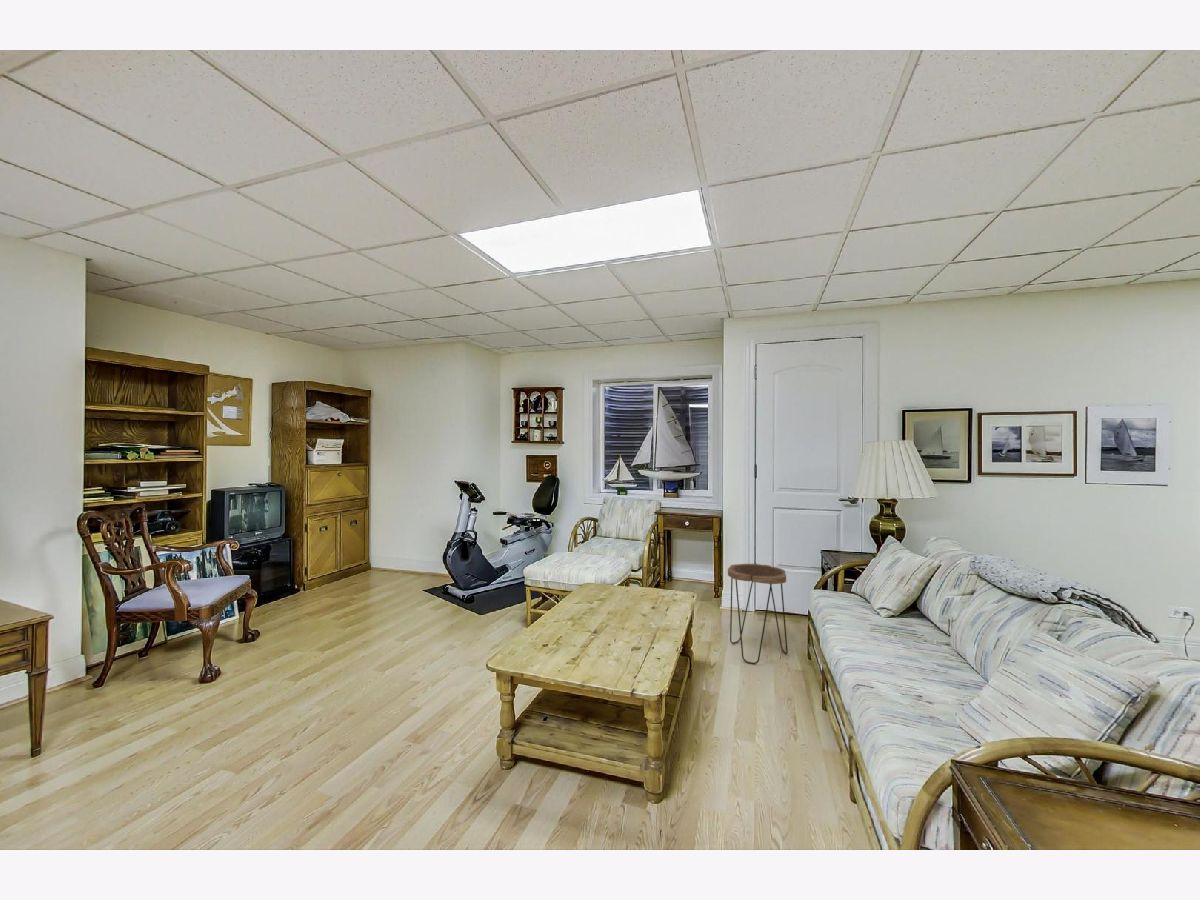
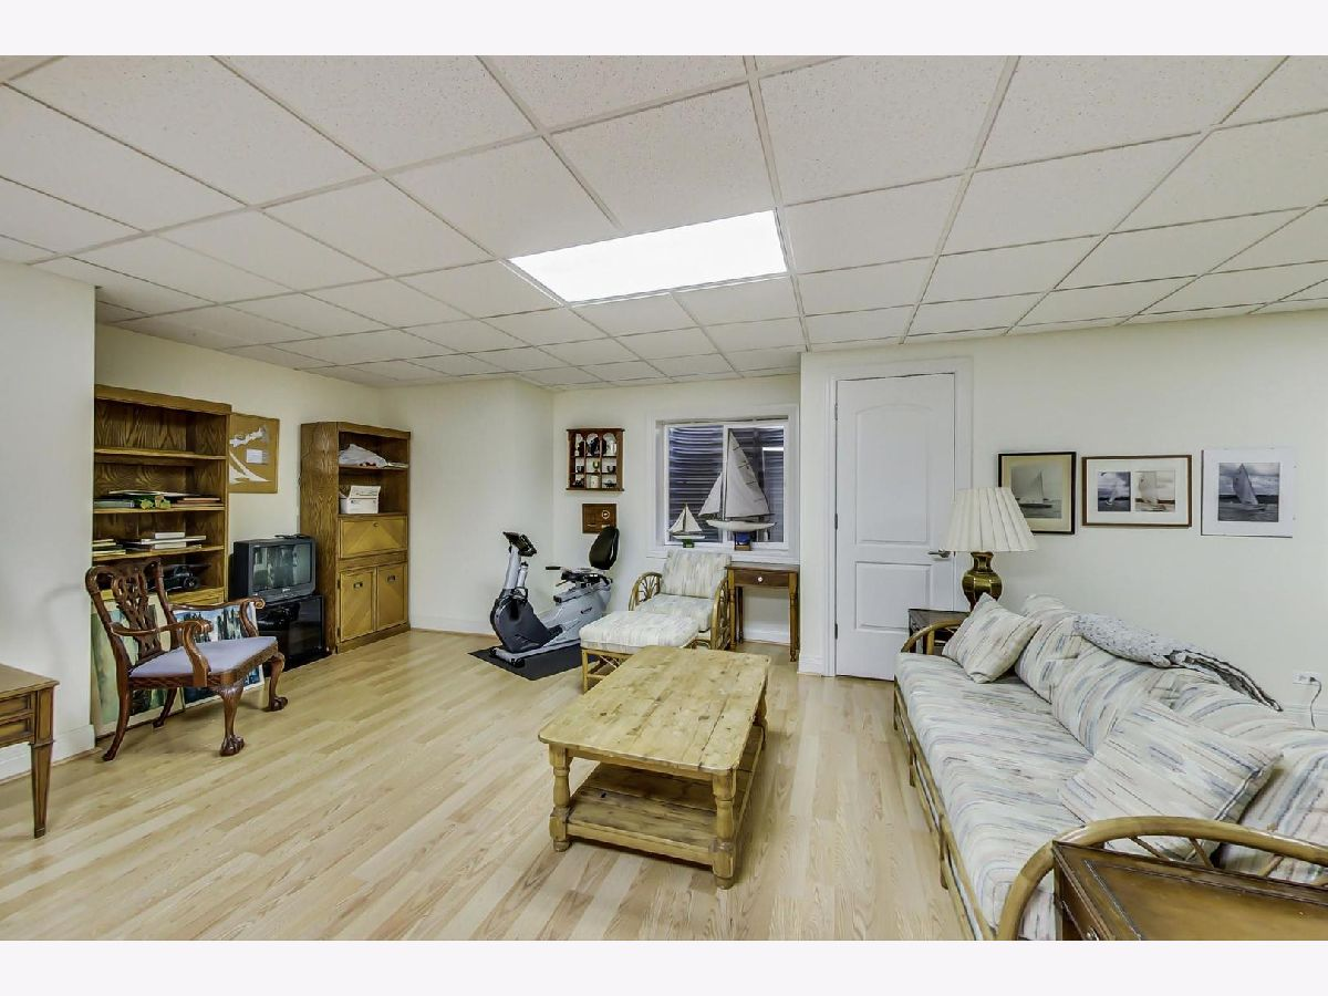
- side table (765, 613)
